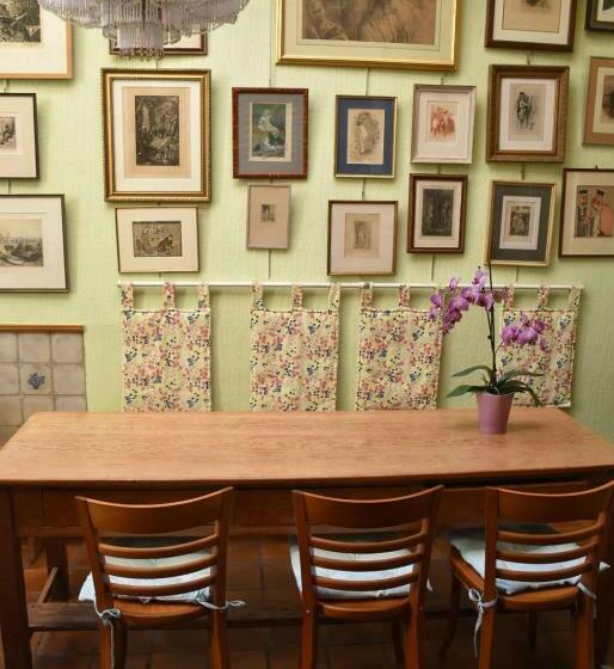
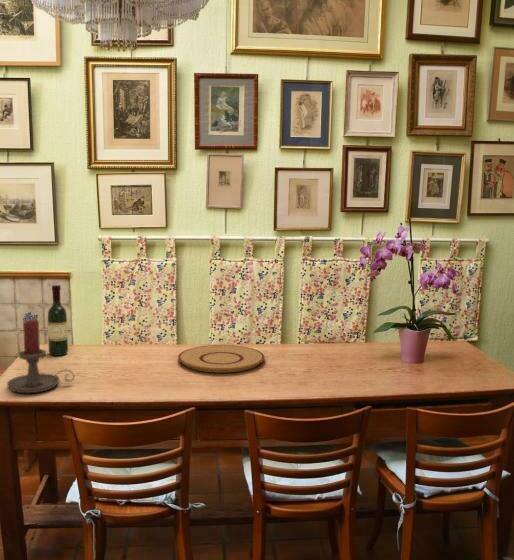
+ plate (221, 358)
+ wine bottle (57, 320)
+ candle holder (40, 353)
